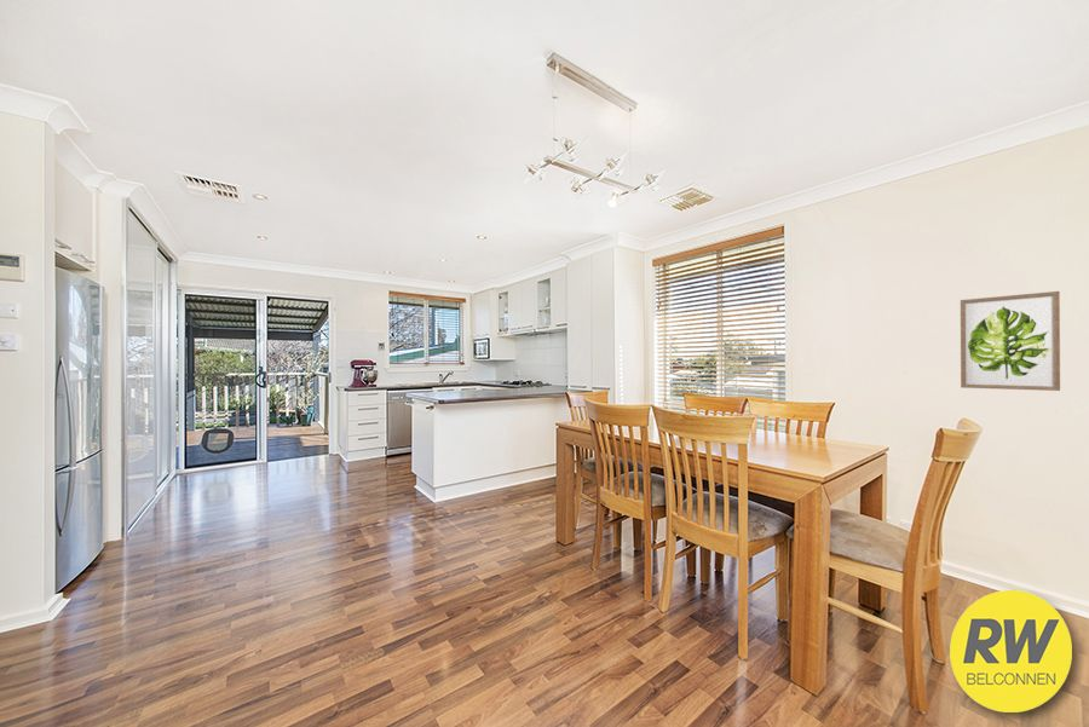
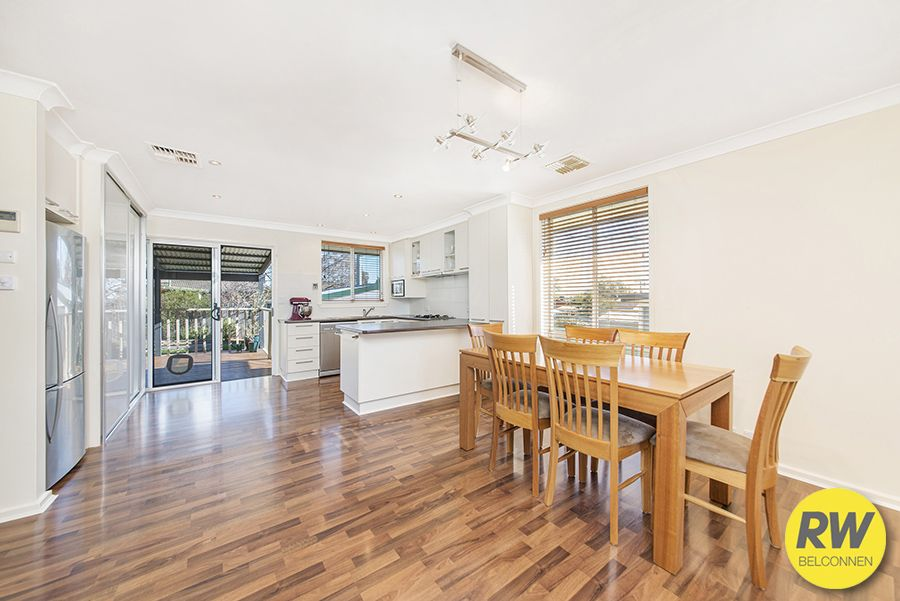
- wall art (1007, 342)
